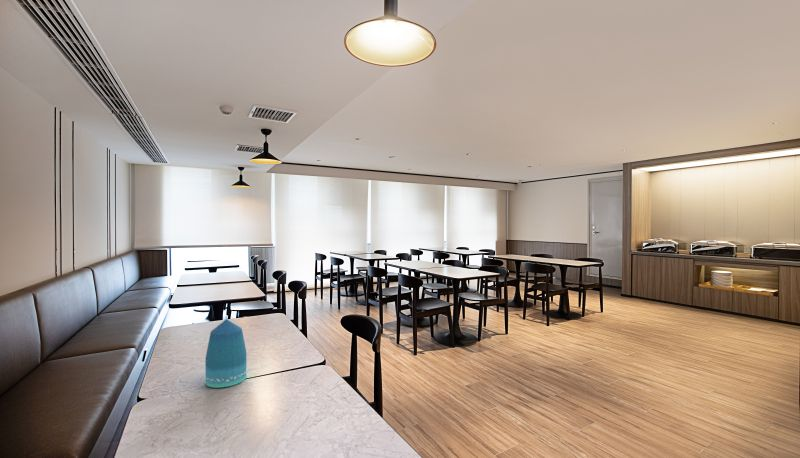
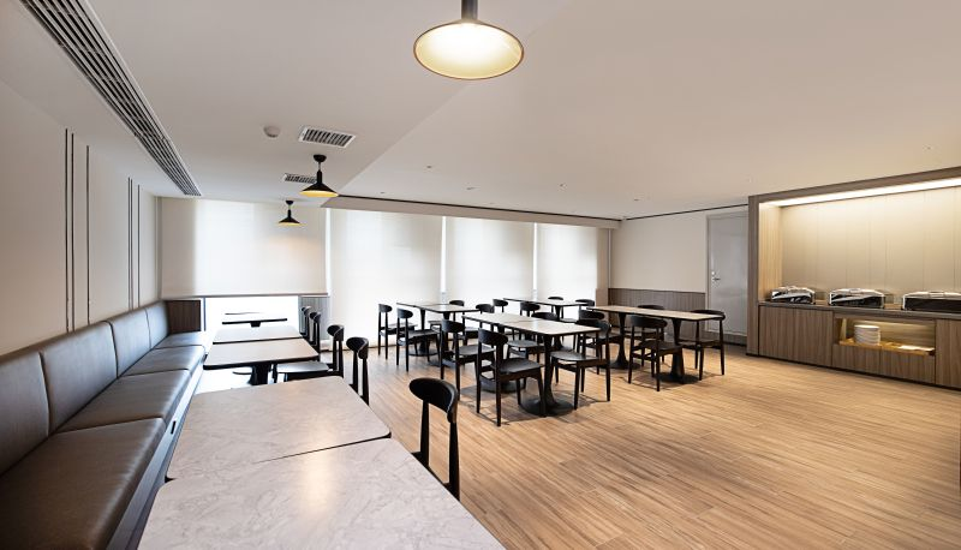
- vase (226, 349)
